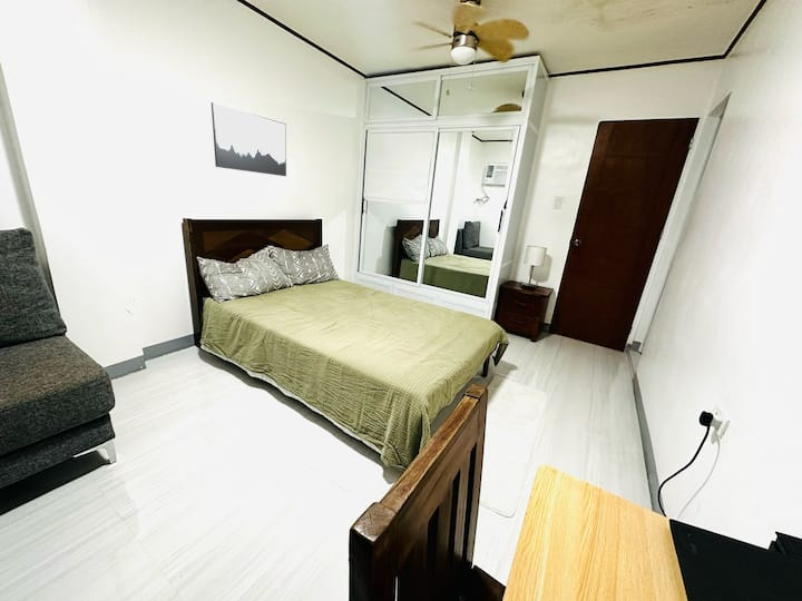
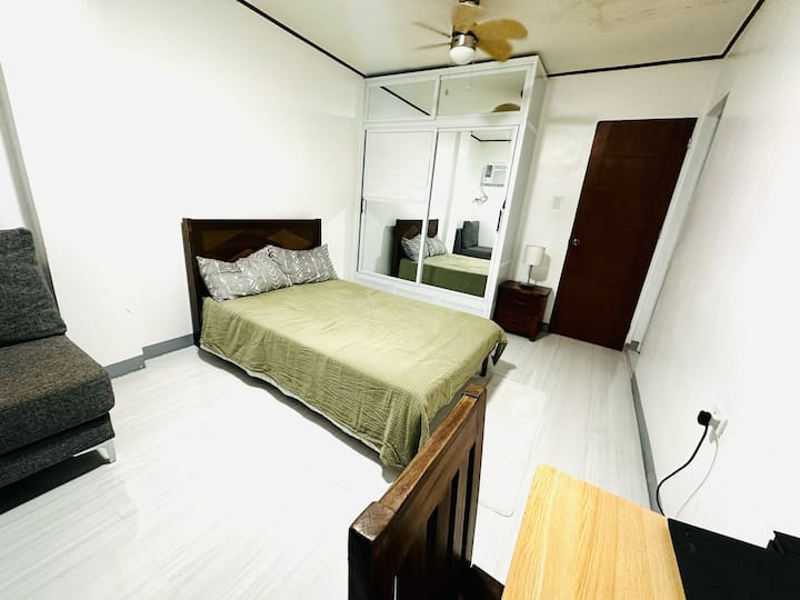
- wall art (253, 144)
